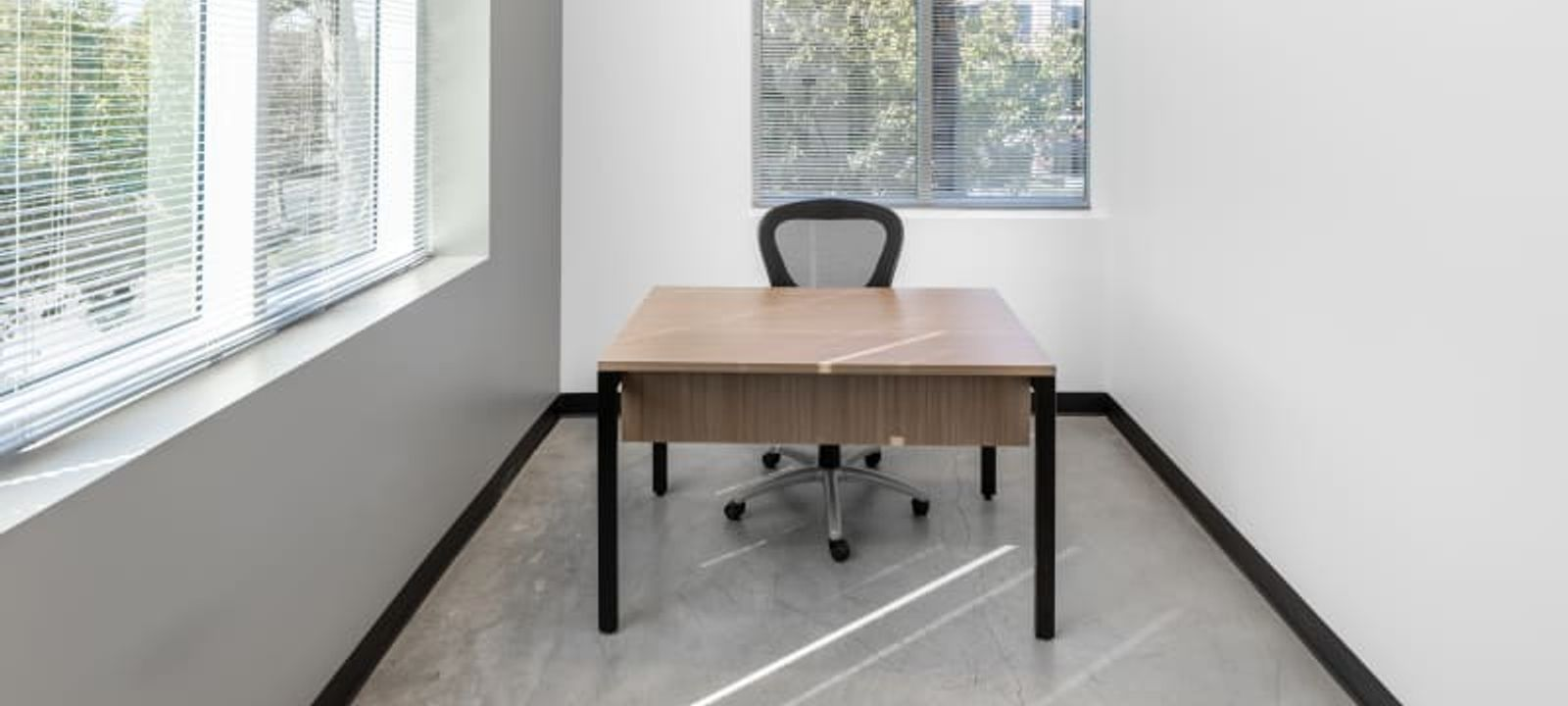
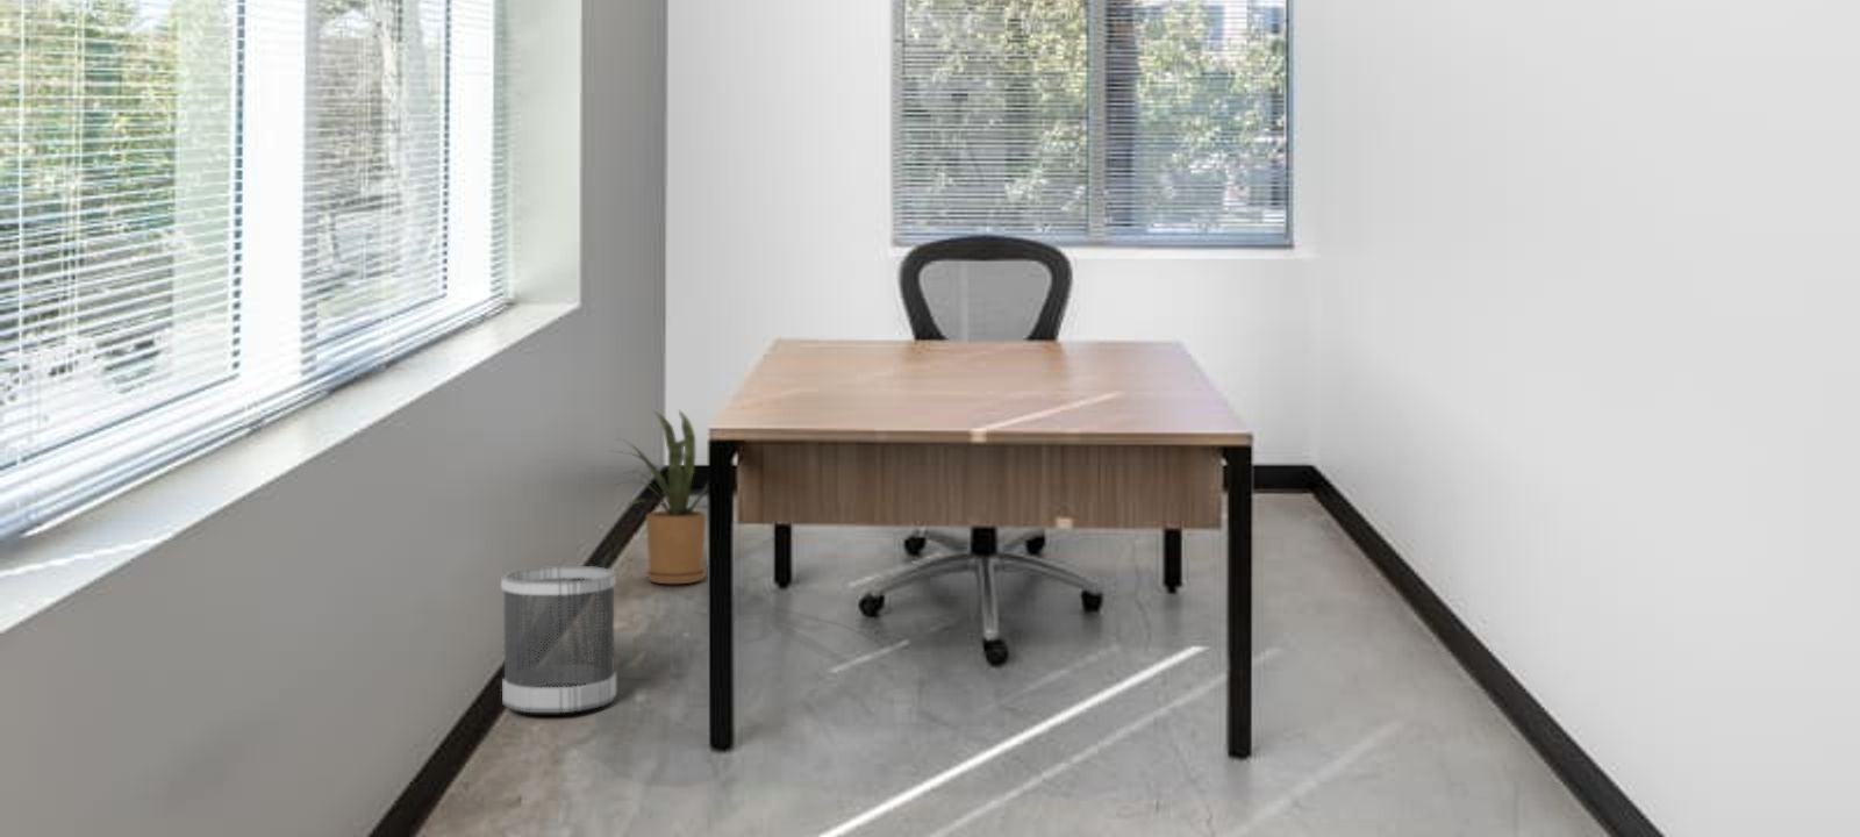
+ wastebasket (559, 637)
+ house plant (667, 496)
